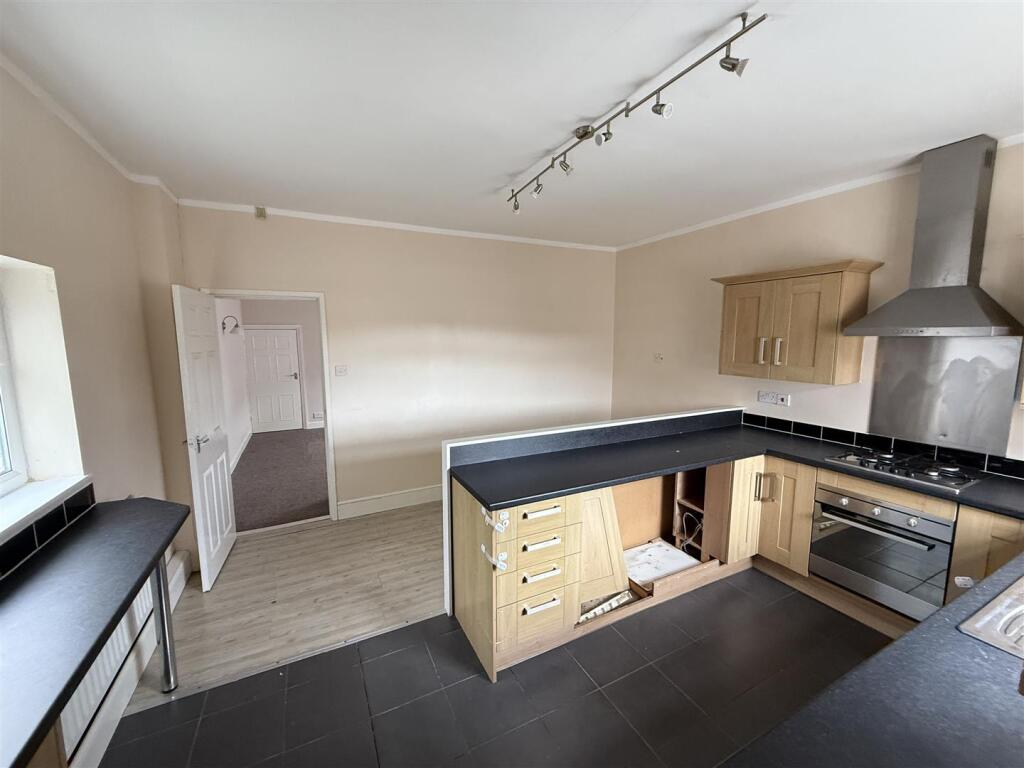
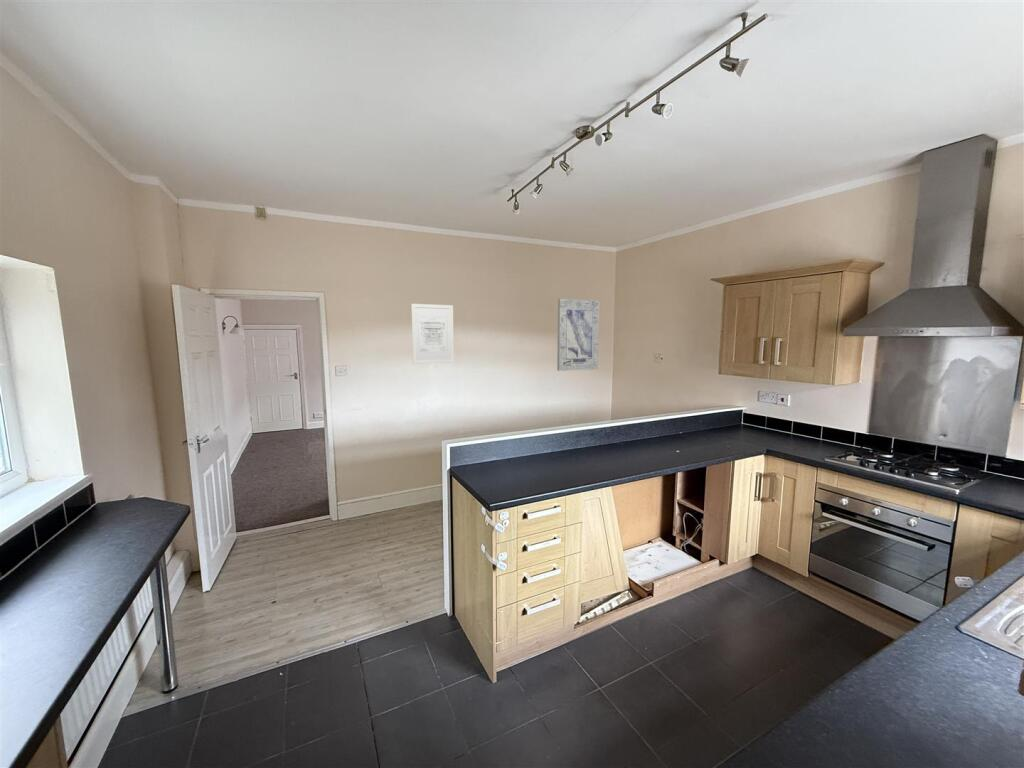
+ wall art (578, 335)
+ wall art (433, 334)
